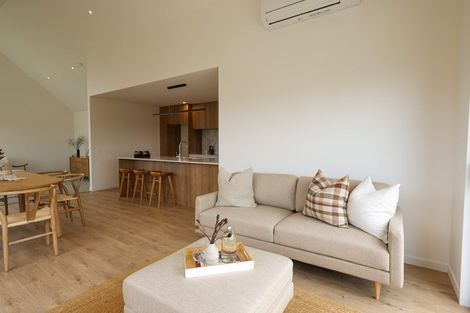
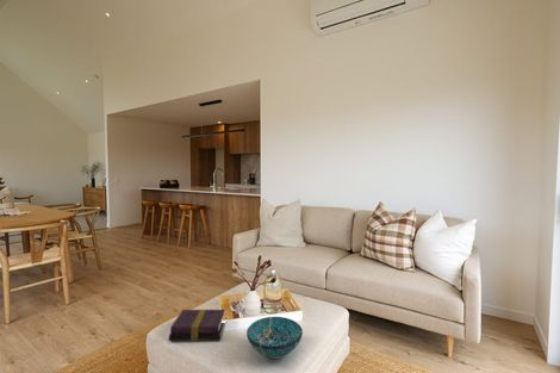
+ book (199, 323)
+ decorative bowl (274, 341)
